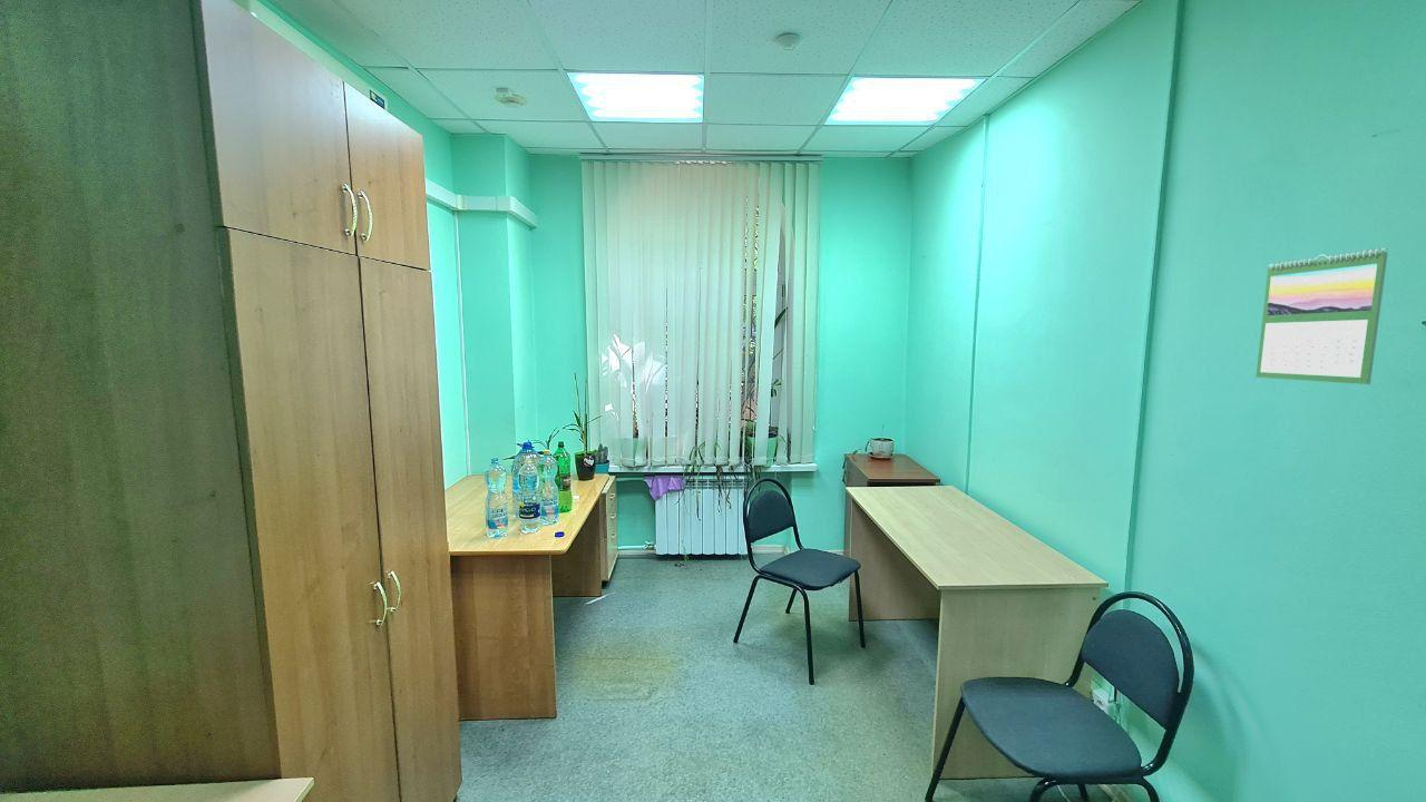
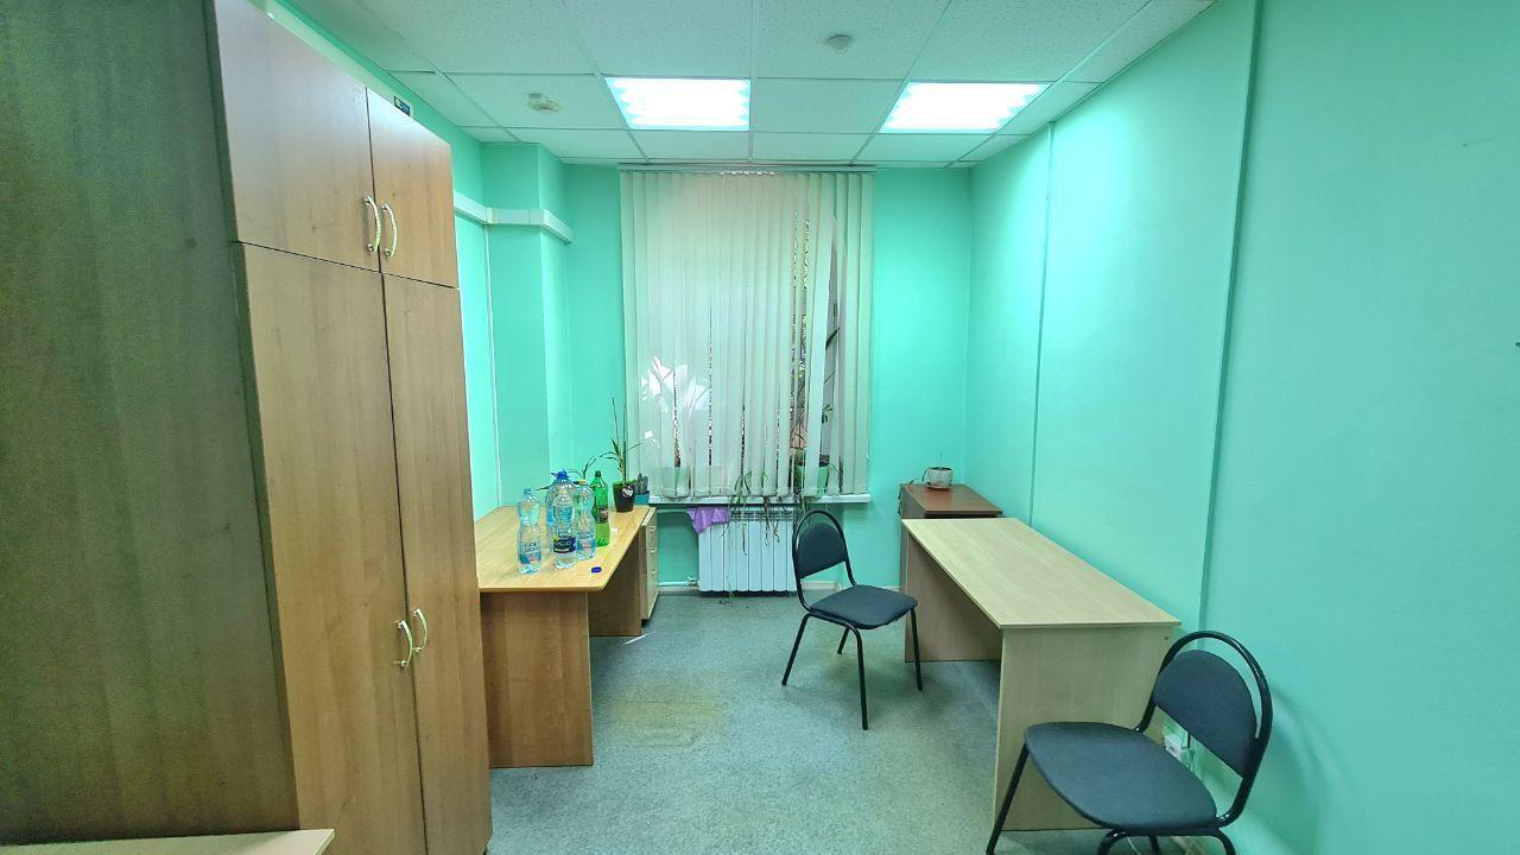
- calendar (1315, 317)
